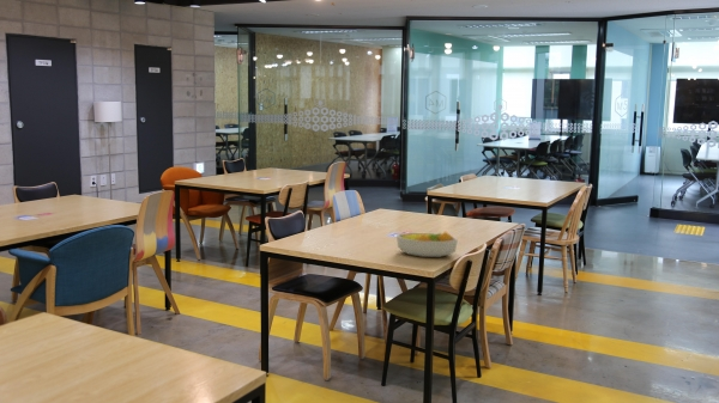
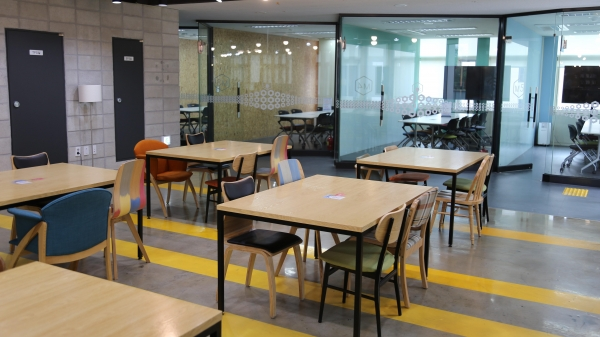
- fruit bowl (425, 242)
